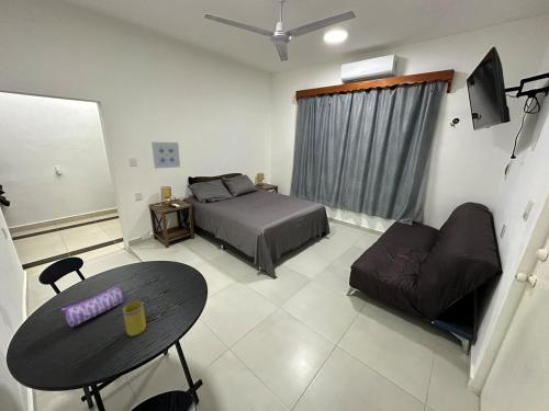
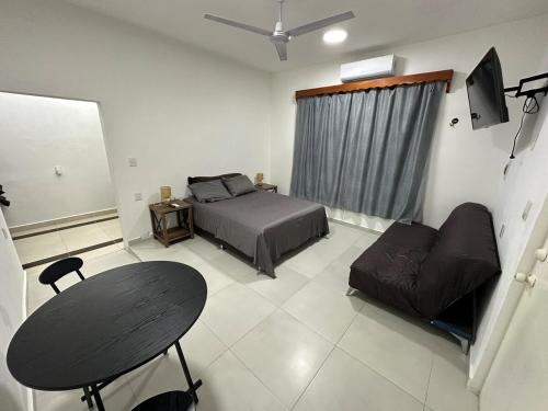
- wall art (166, 155)
- mug (136, 315)
- pencil case (96, 304)
